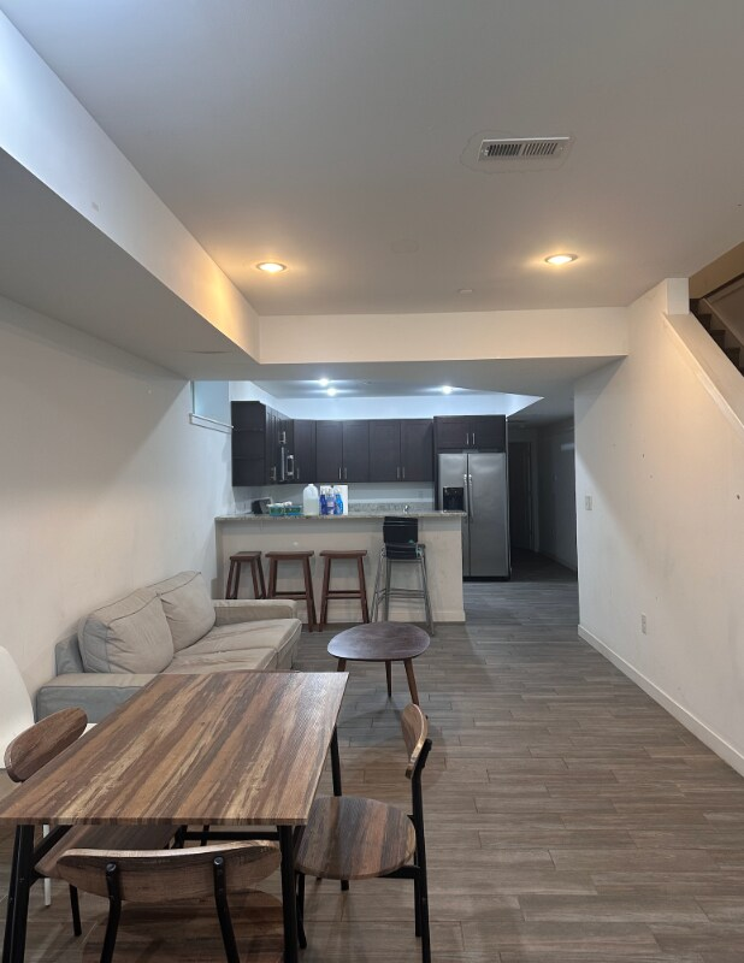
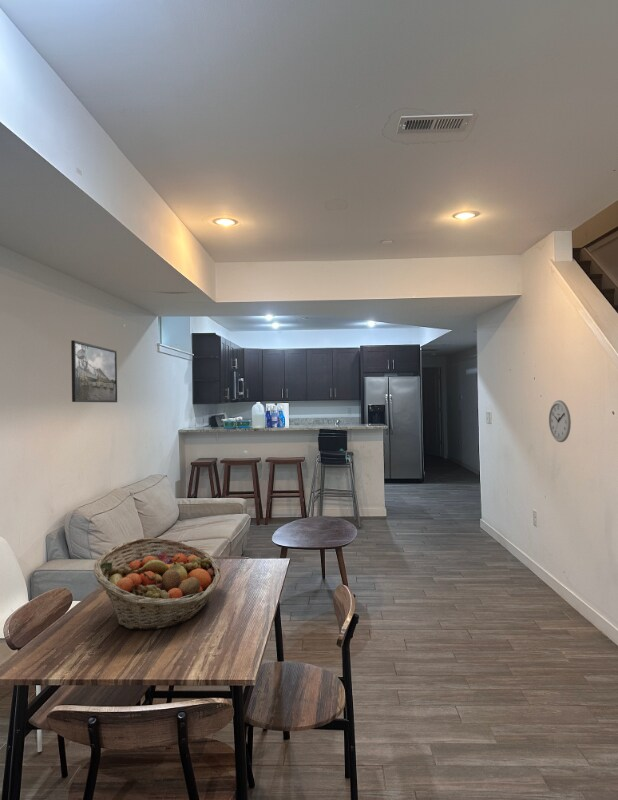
+ wall clock (558, 421)
+ fruit basket (161, 578)
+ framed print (96, 374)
